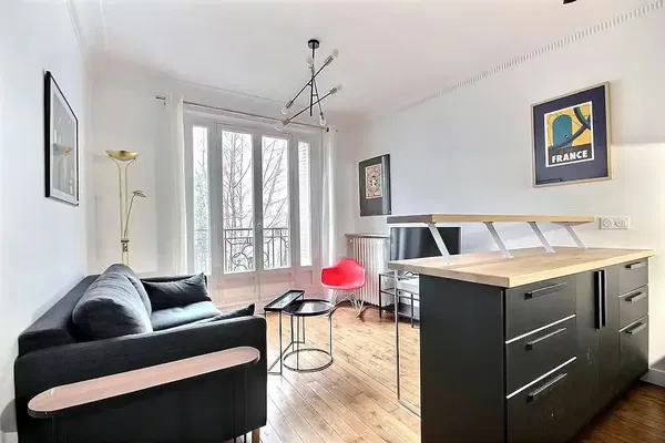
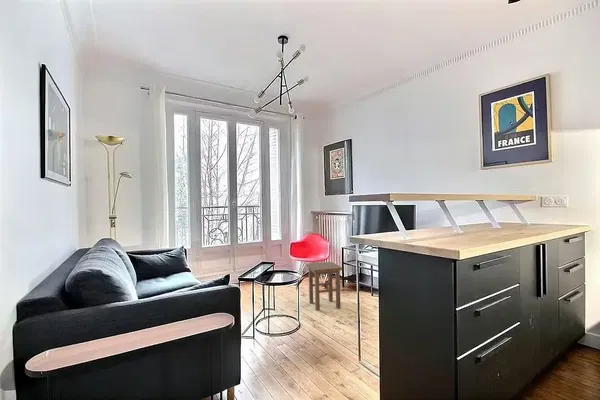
+ stool (324, 284)
